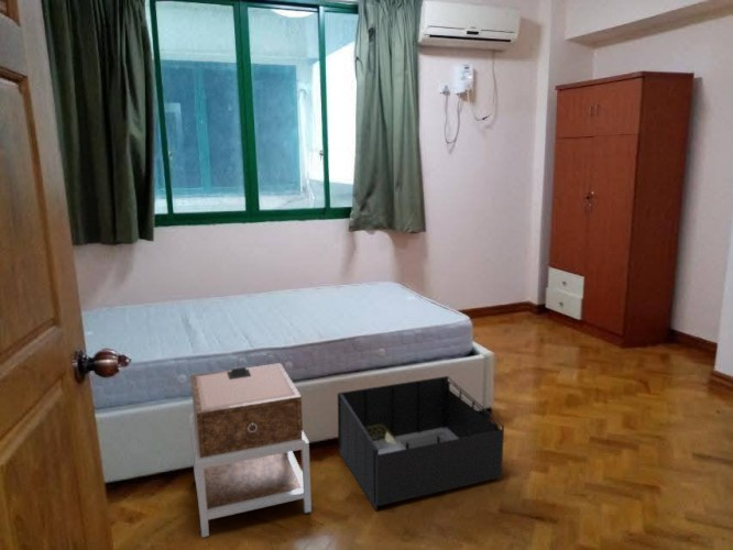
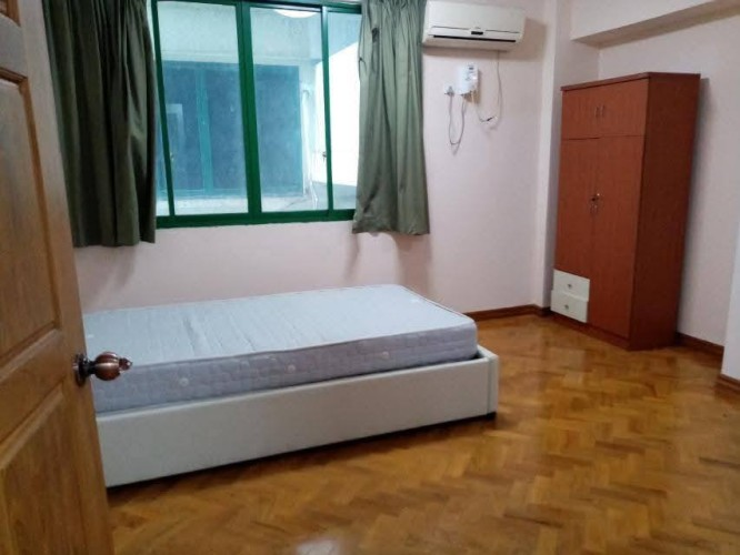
- nightstand (247, 438)
- storage bin (416, 435)
